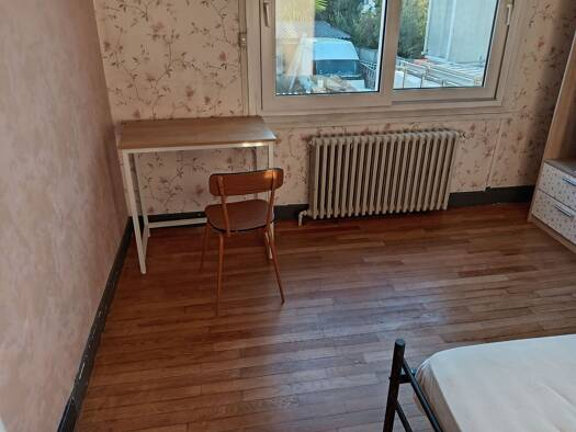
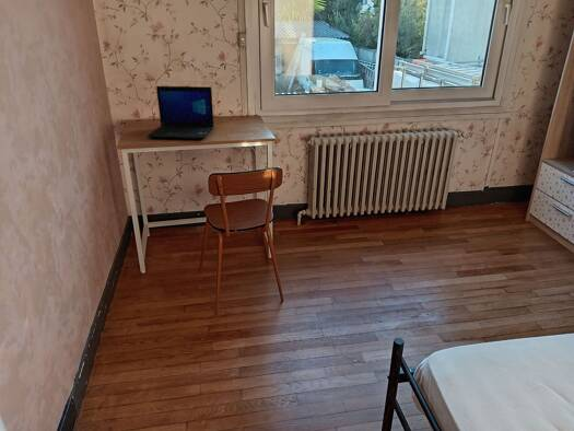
+ laptop (179, 112)
